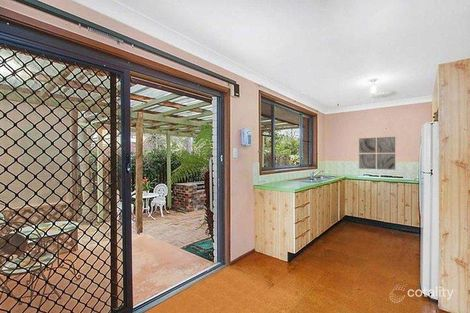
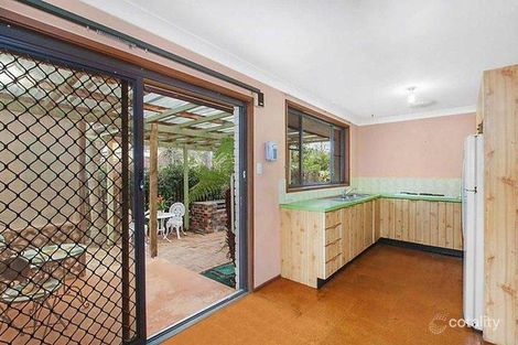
- wall art (375, 152)
